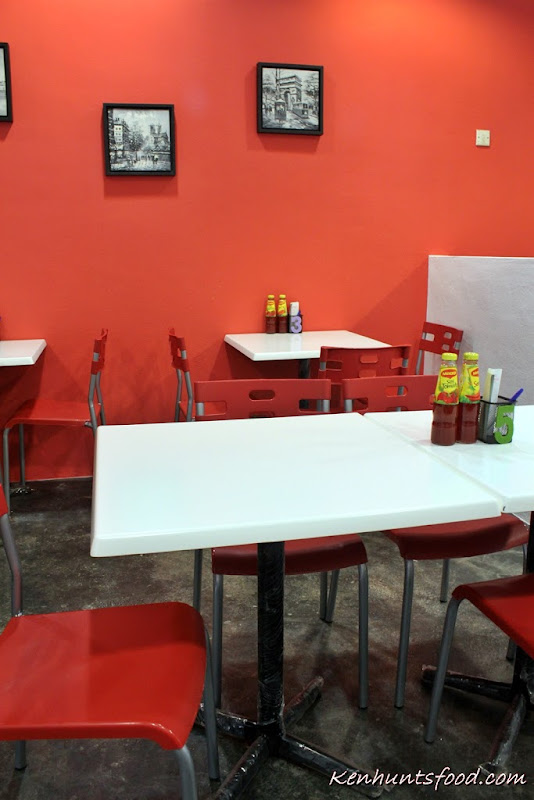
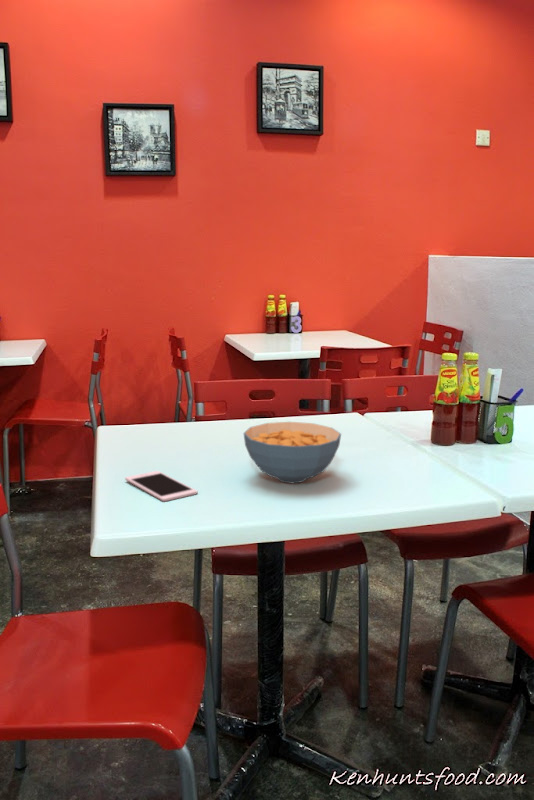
+ cereal bowl (291, 456)
+ cell phone (160, 485)
